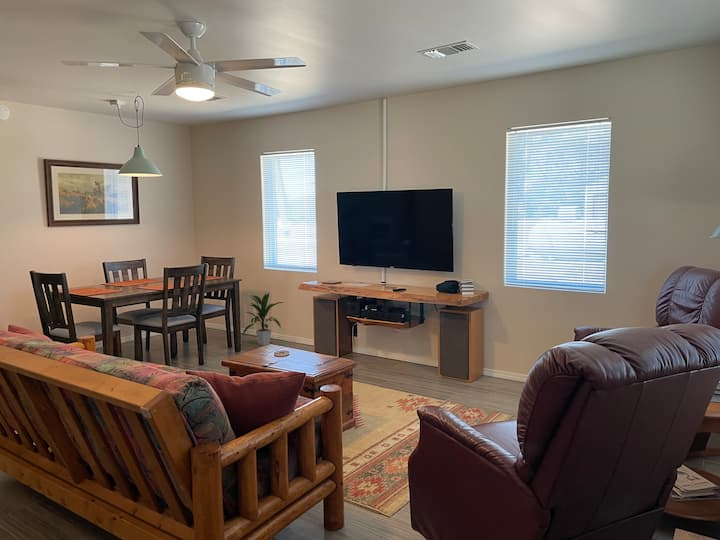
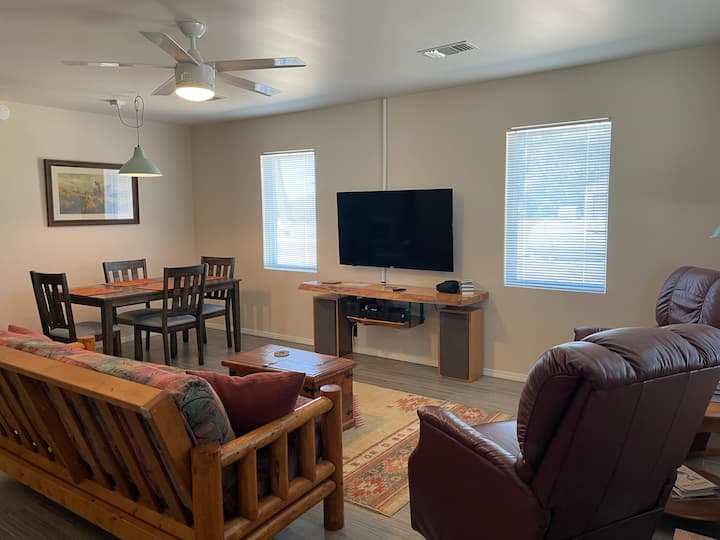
- indoor plant (261, 317)
